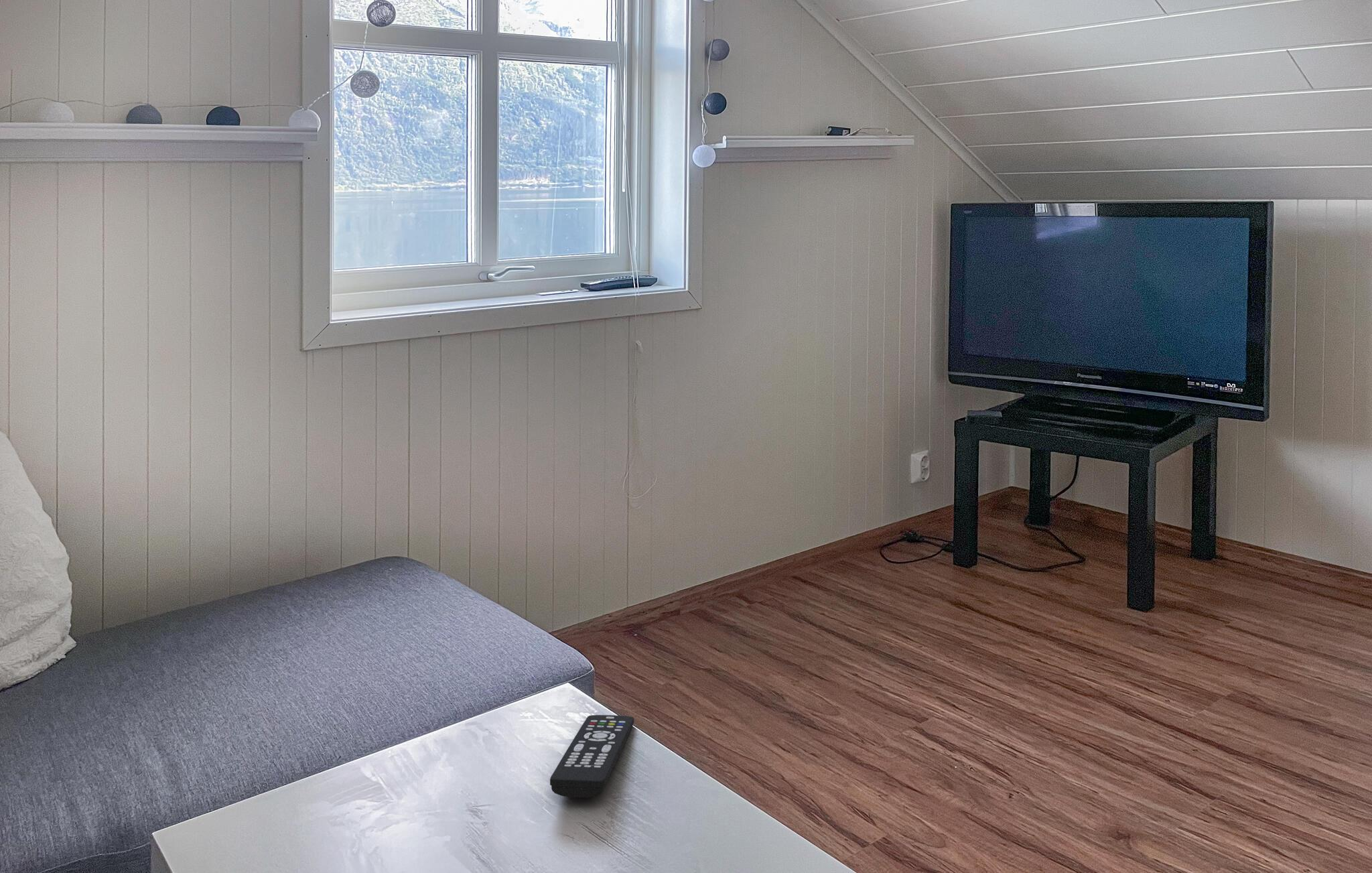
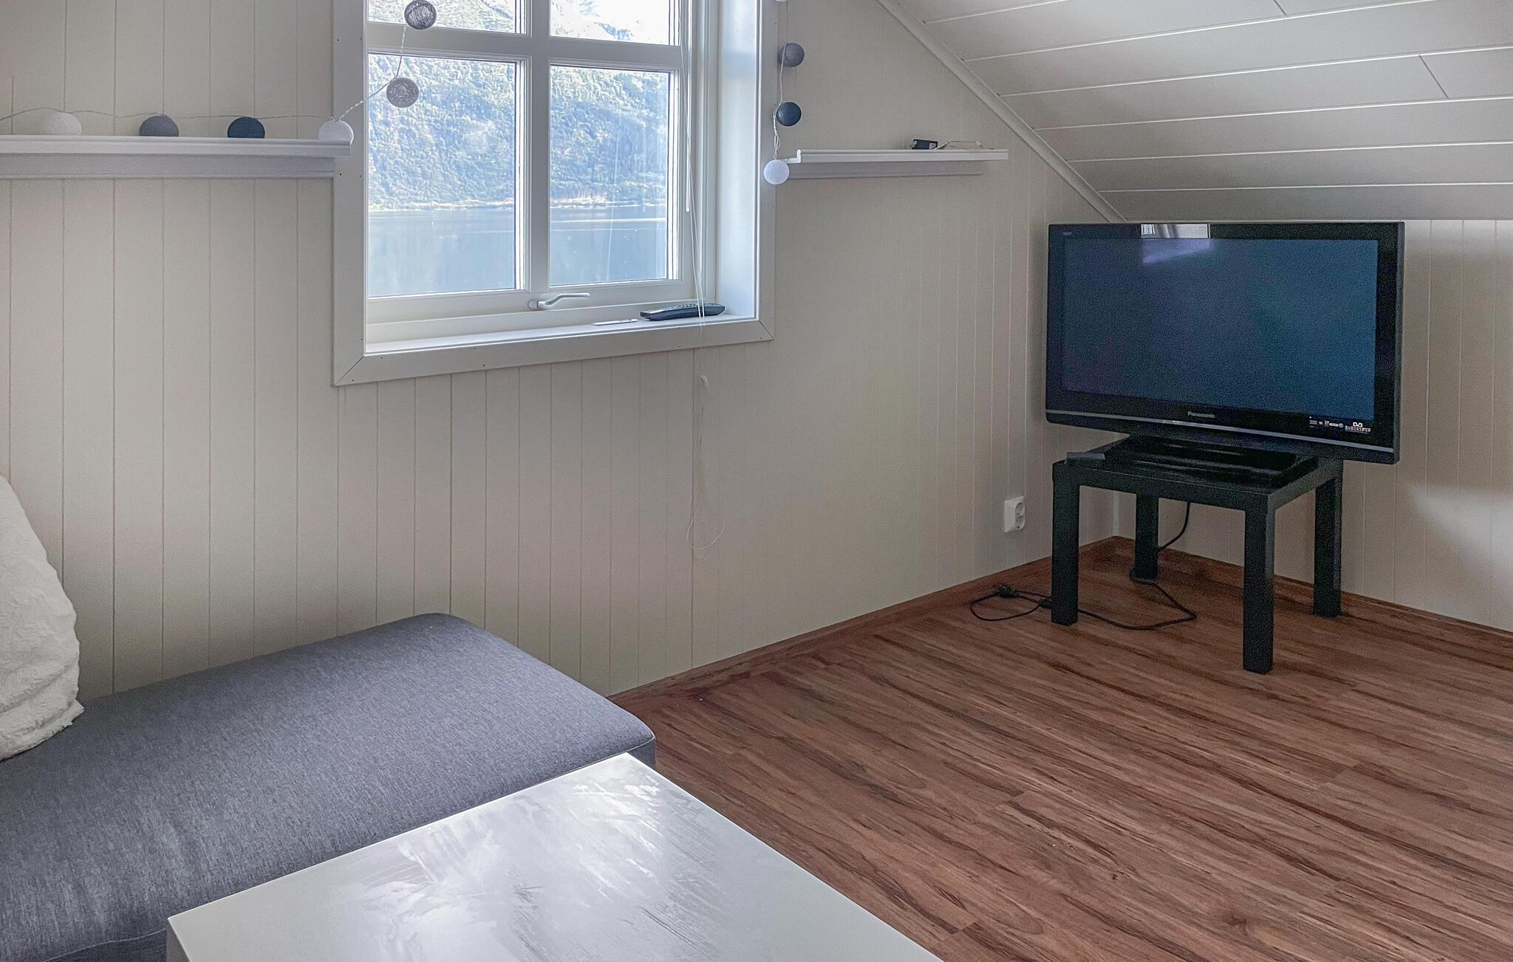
- remote control (595, 752)
